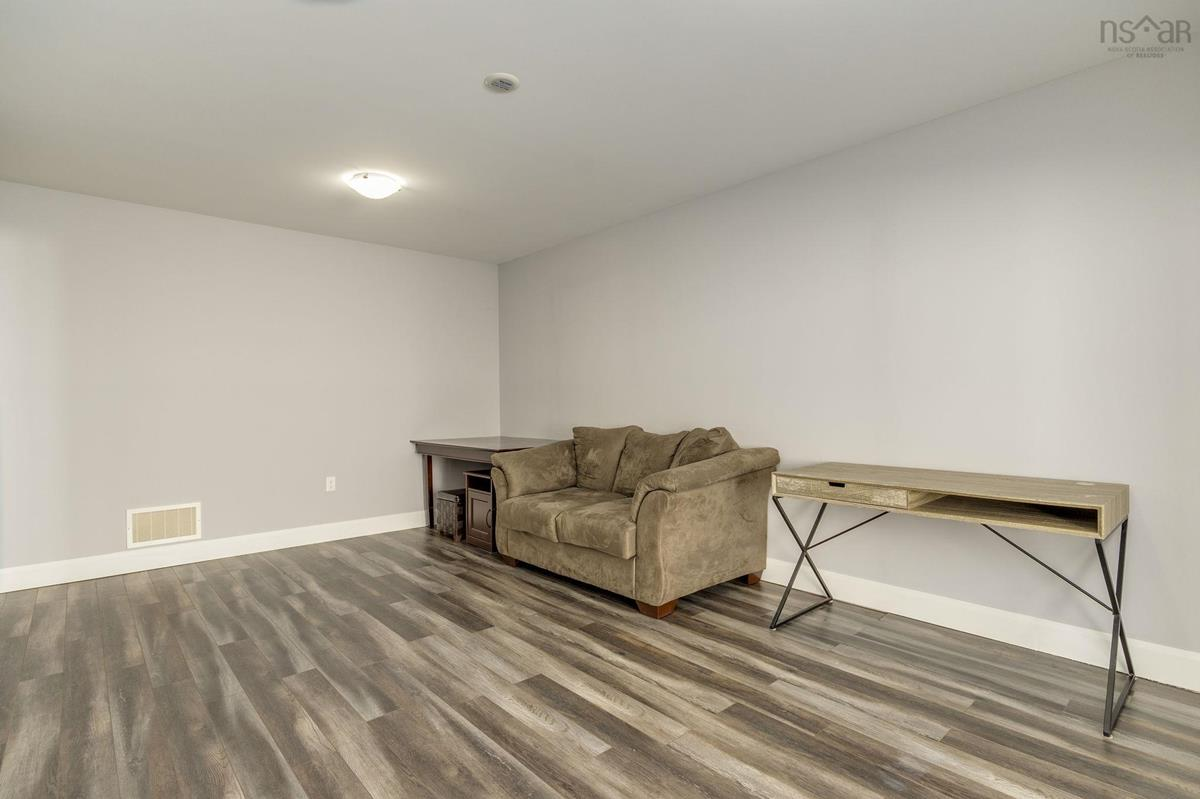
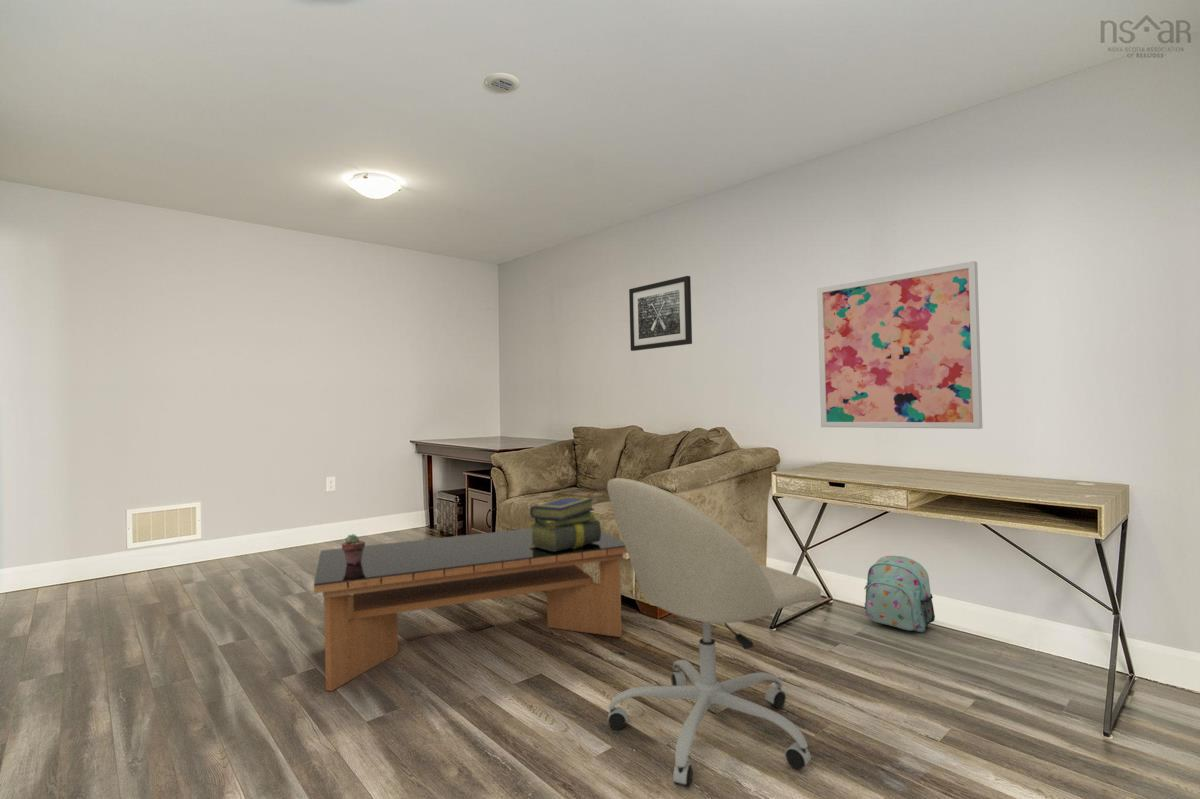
+ potted succulent (353, 547)
+ backpack (896, 592)
+ wall art (892, 352)
+ stack of books (564, 522)
+ wall art (659, 315)
+ office chair (709, 600)
+ coffee table (475, 593)
